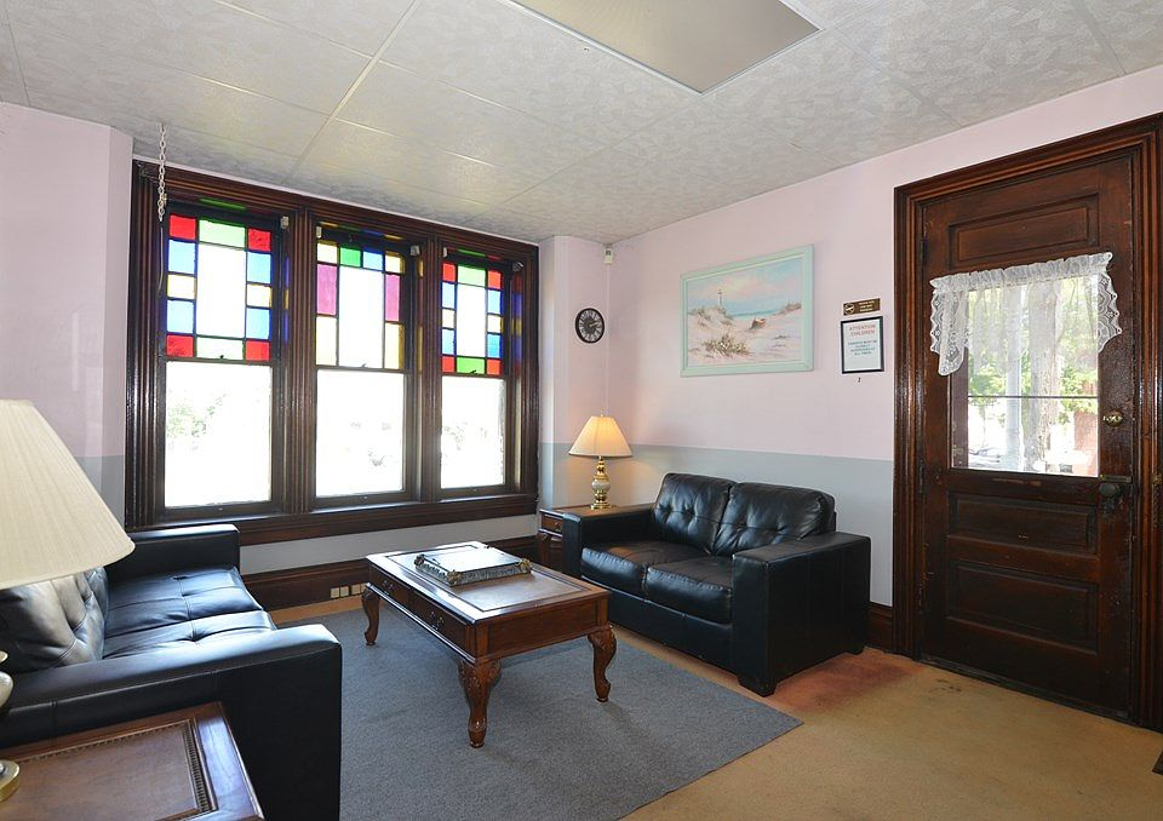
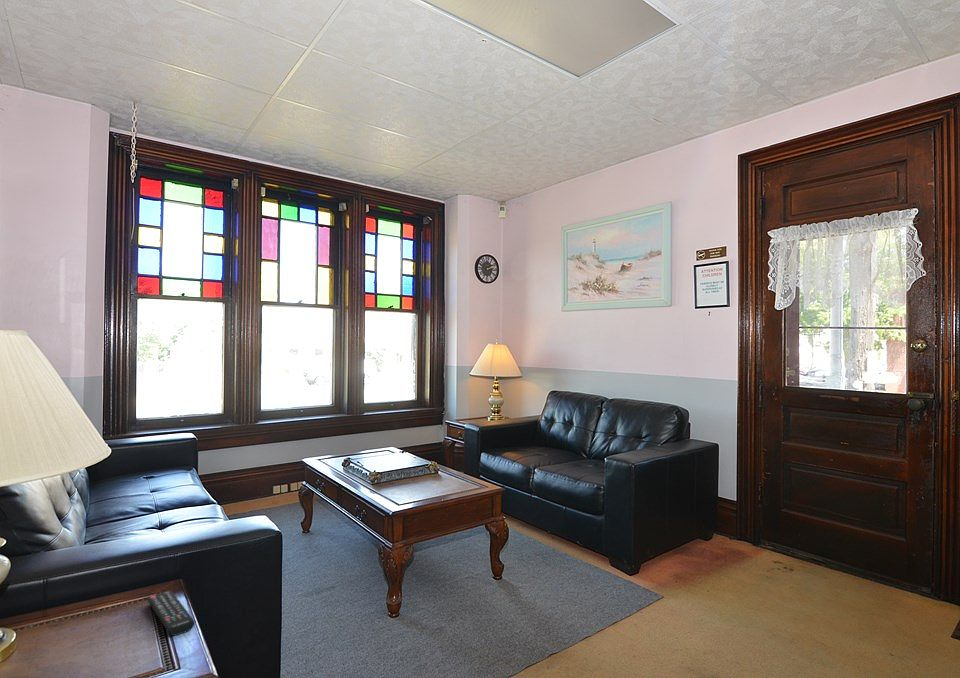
+ remote control (169, 611)
